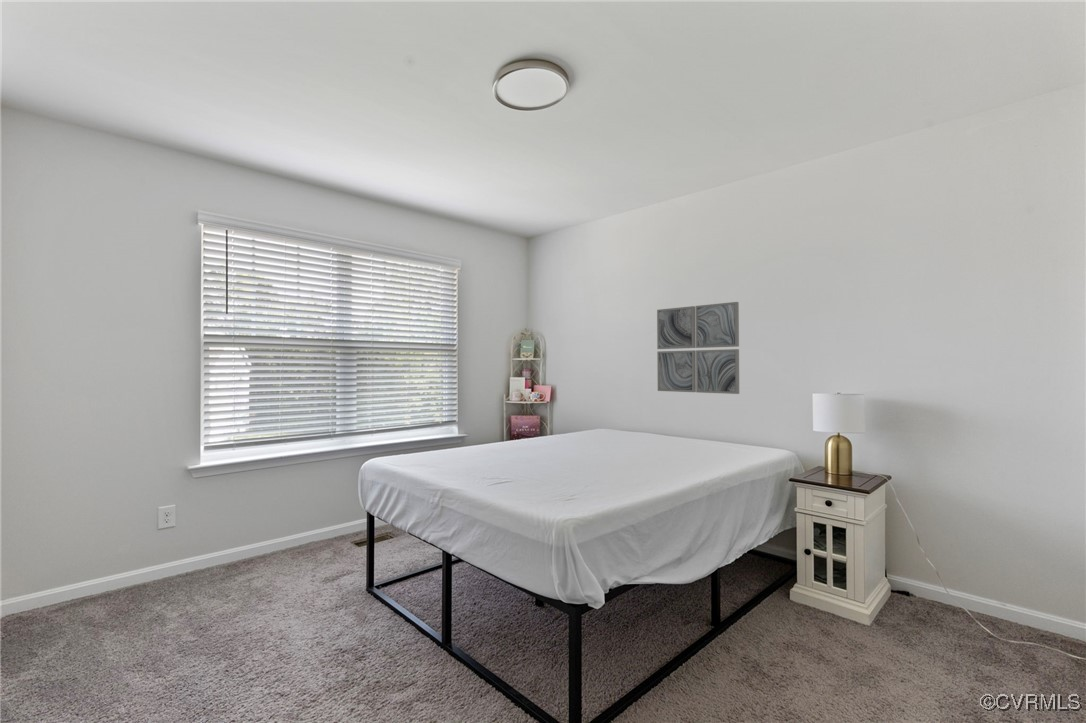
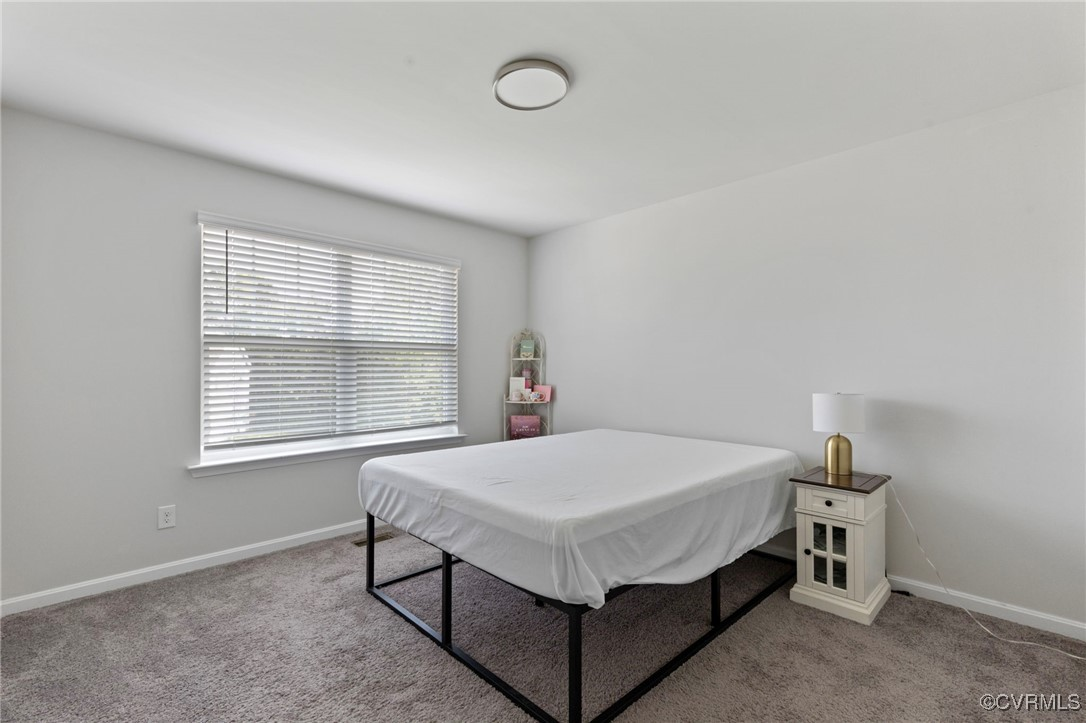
- wall art (695, 350)
